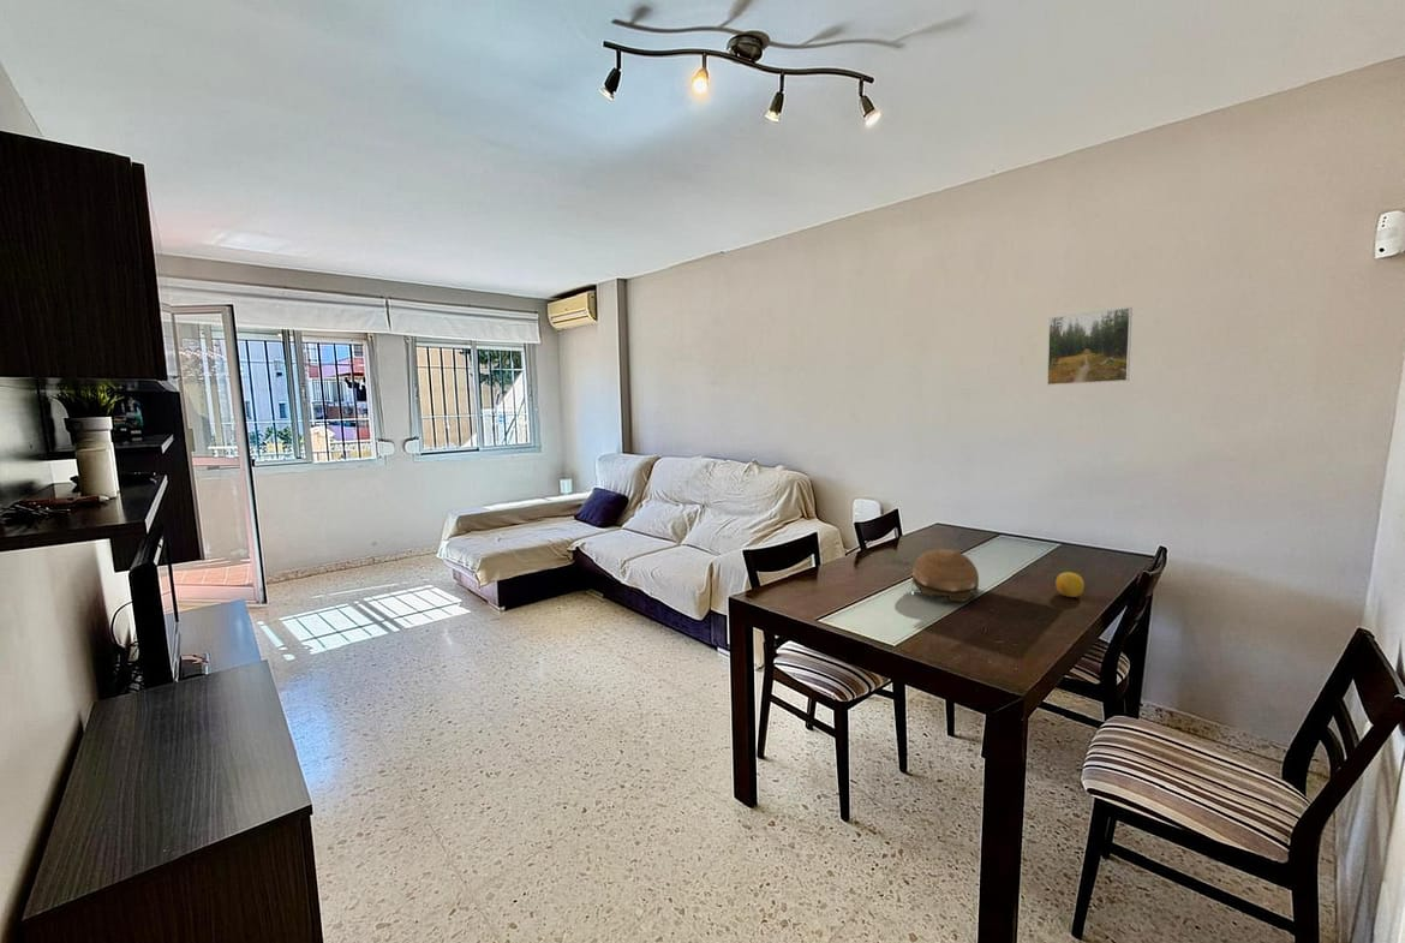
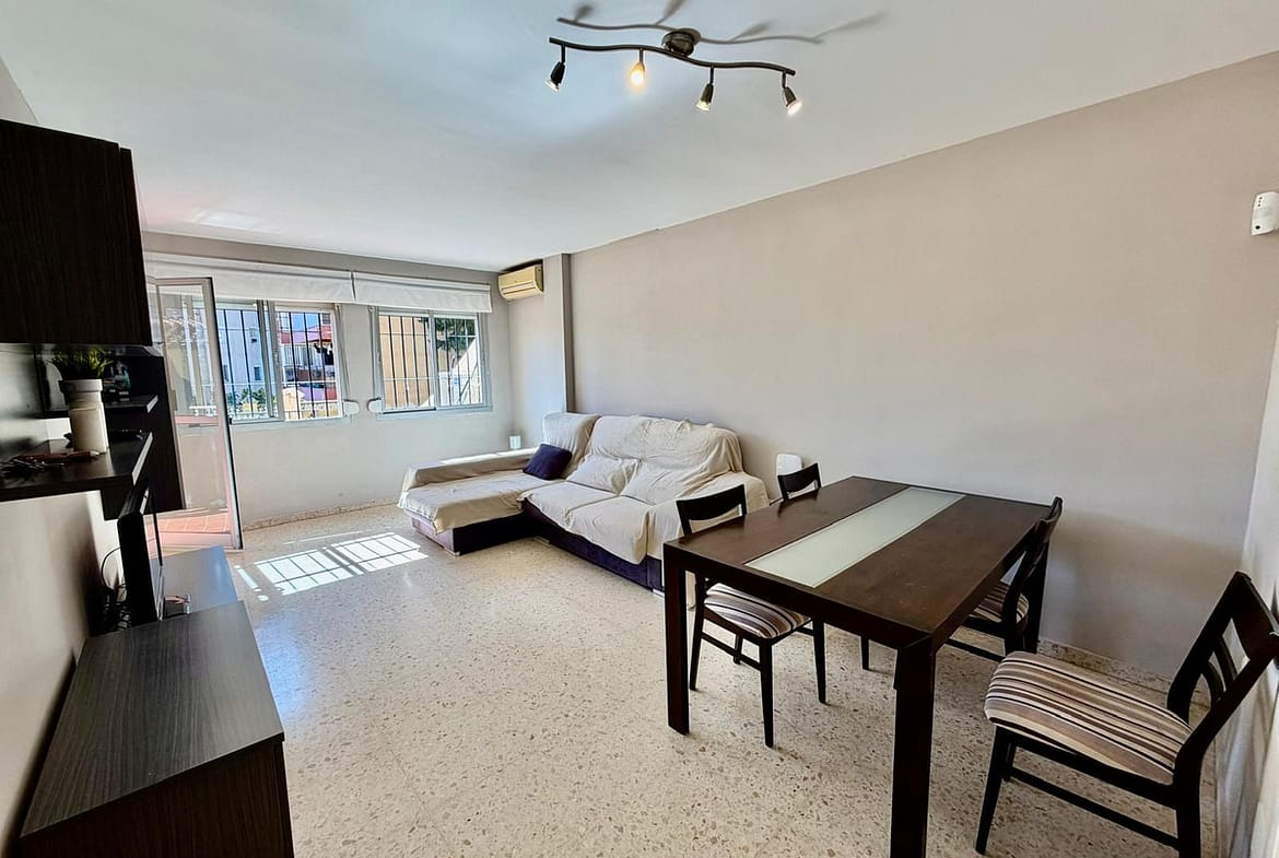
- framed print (1087, 347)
- decorative bowl (944, 572)
- fruit (1069, 584)
